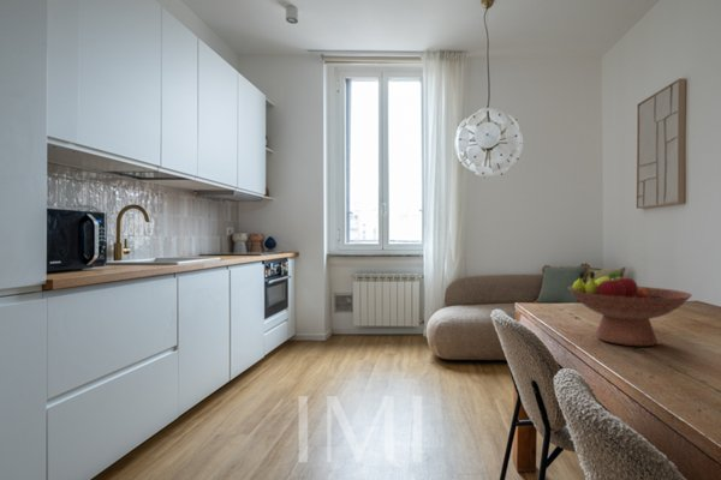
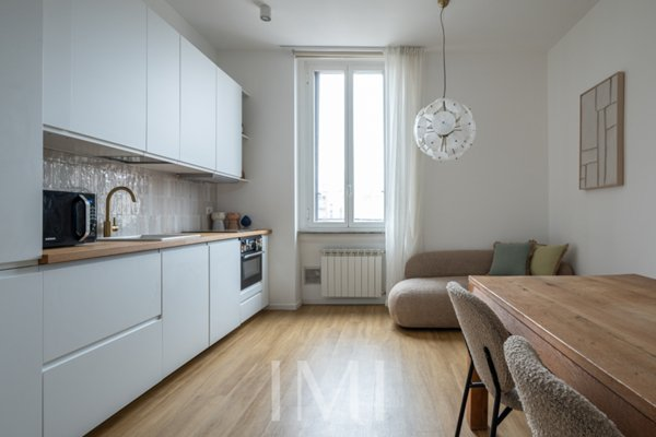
- fruit bowl (625, 305)
